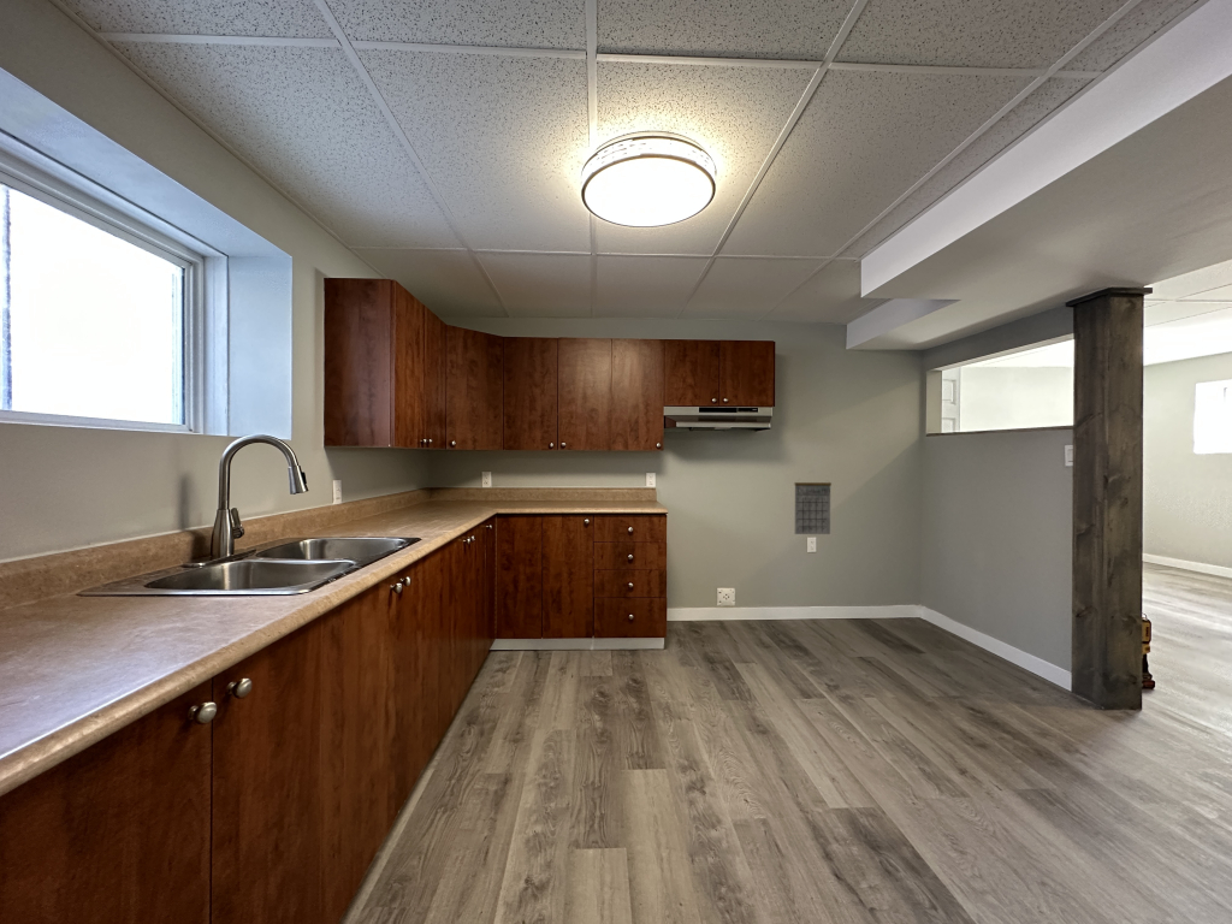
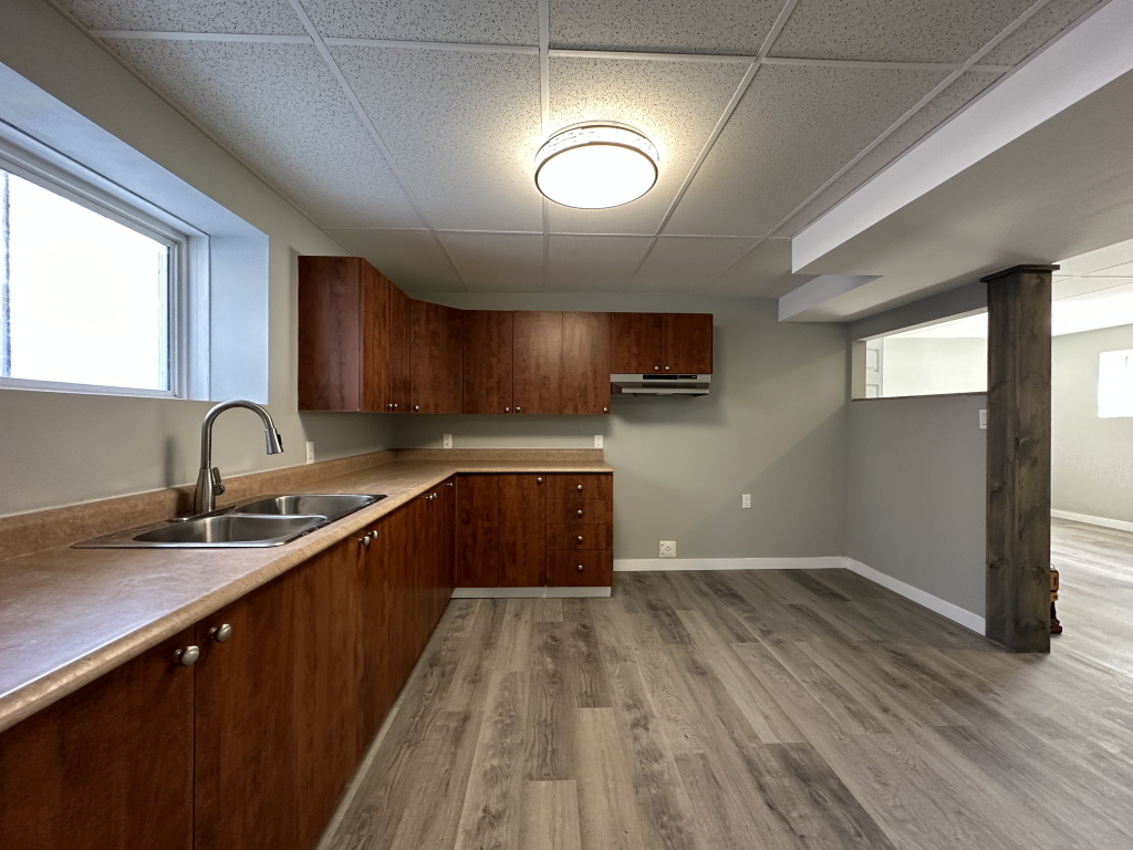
- calendar (812, 502)
